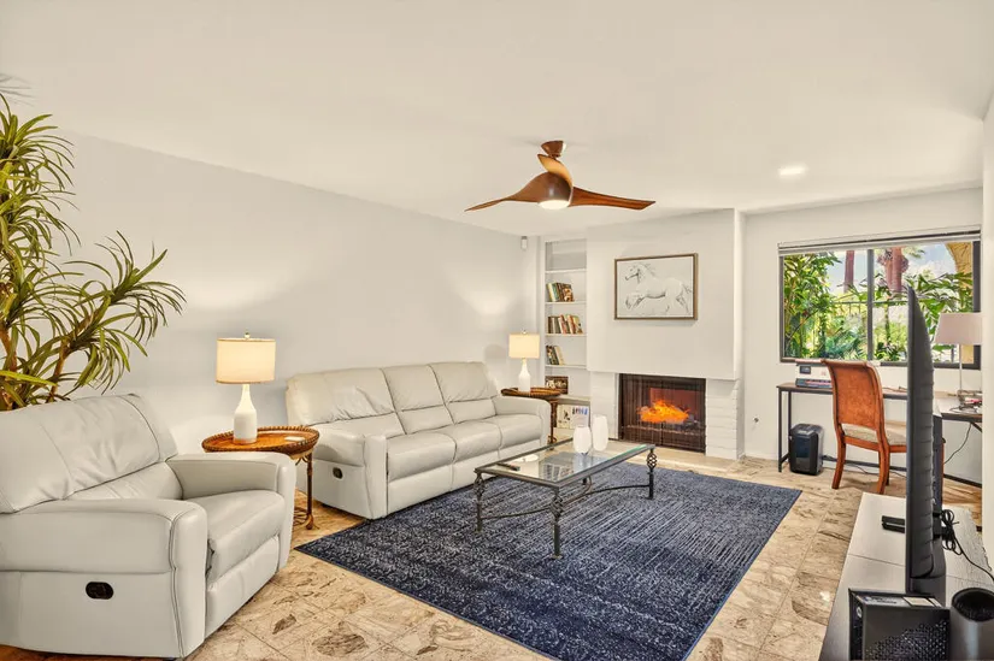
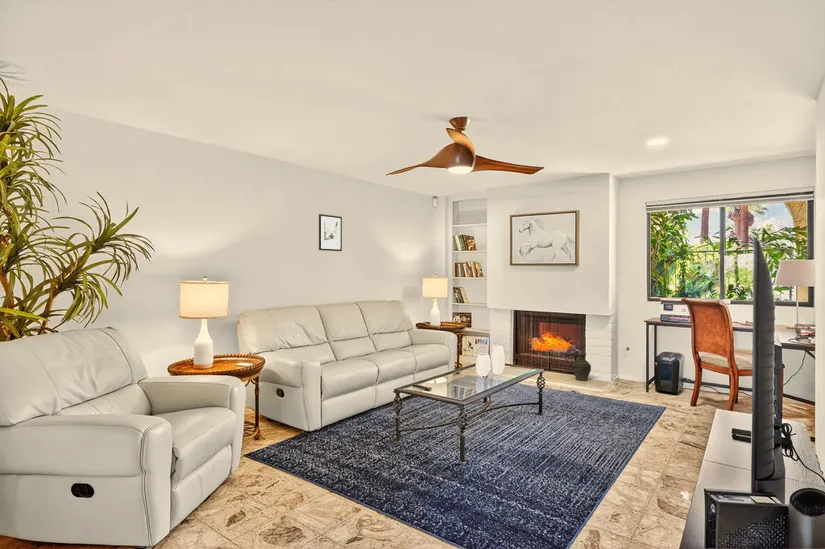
+ ceramic jug (581, 366)
+ wall art (330, 233)
